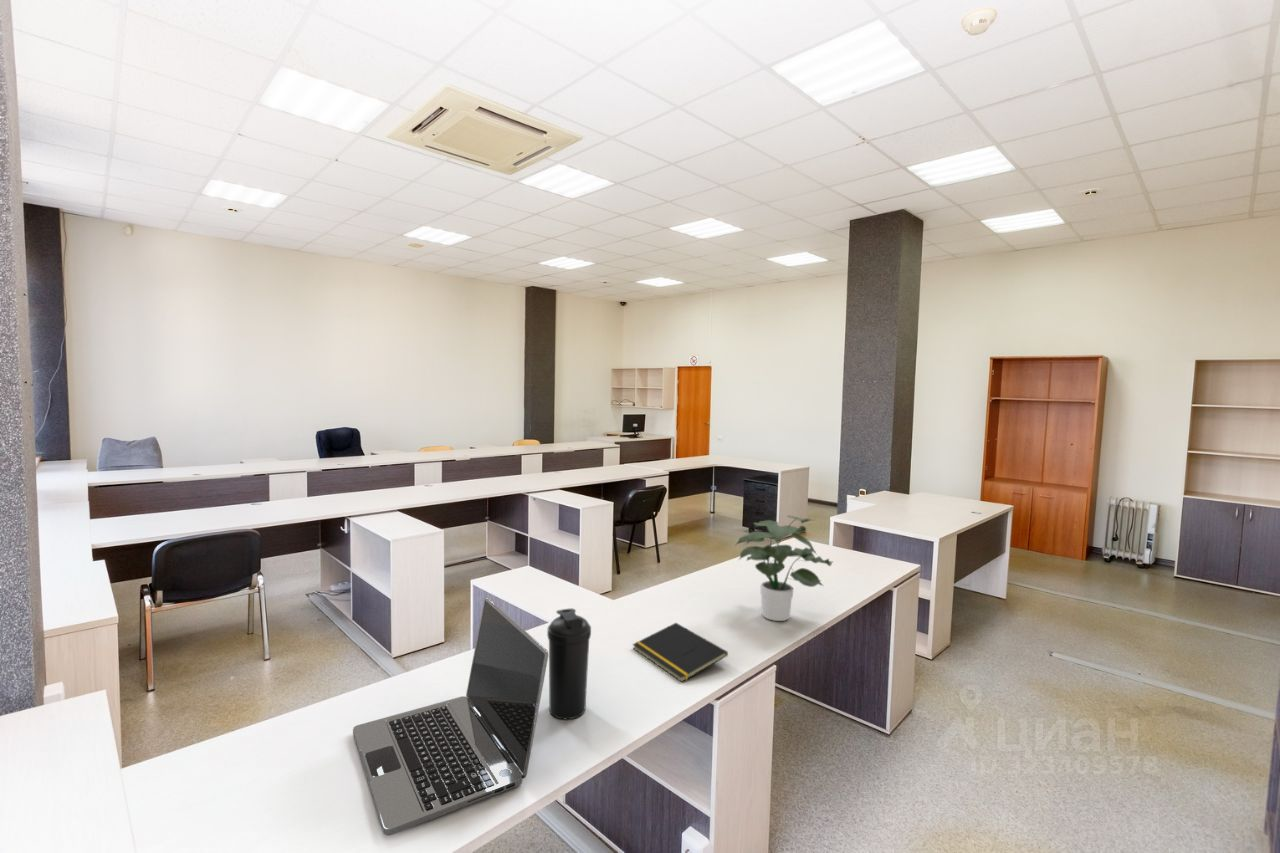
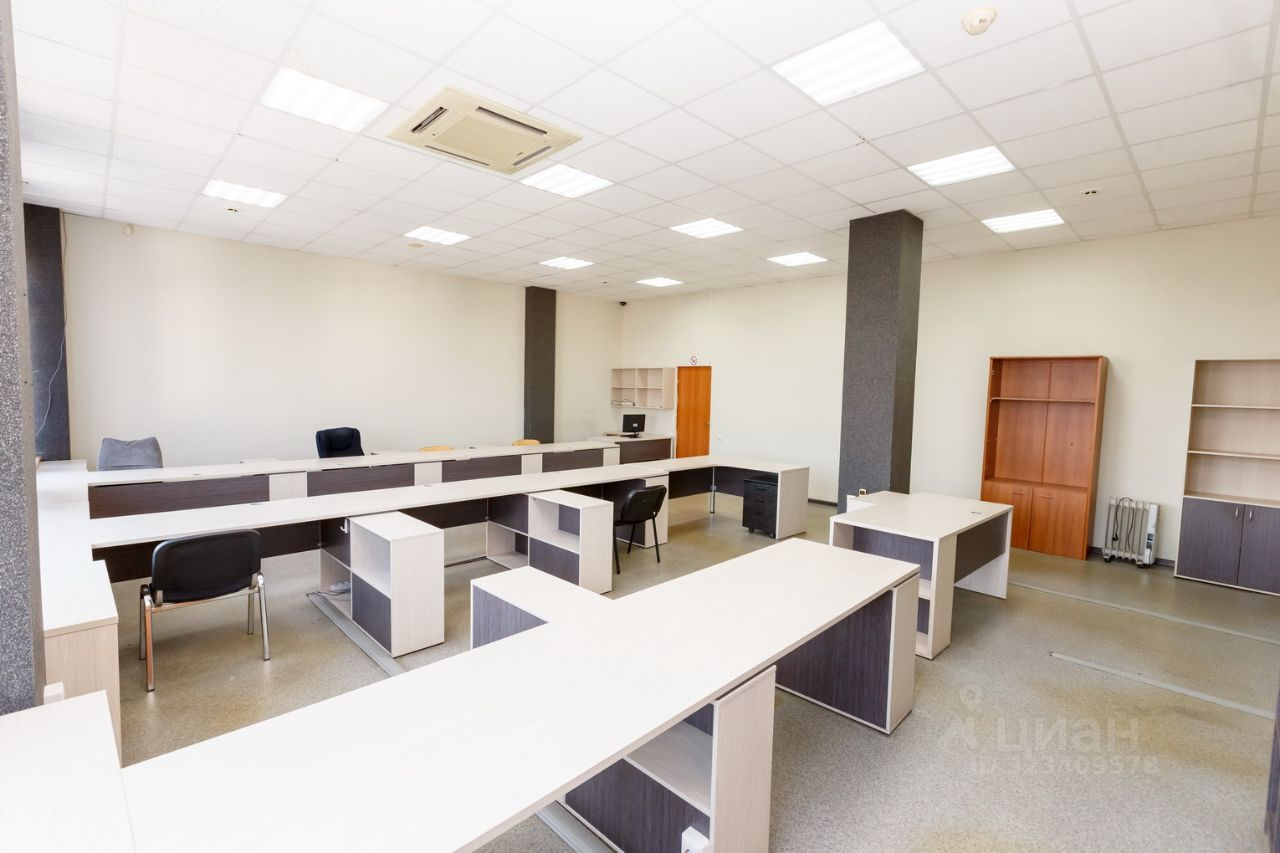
- laptop (447, 700)
- potted plant (778, 565)
- water bottle (568, 661)
- notepad (678, 649)
